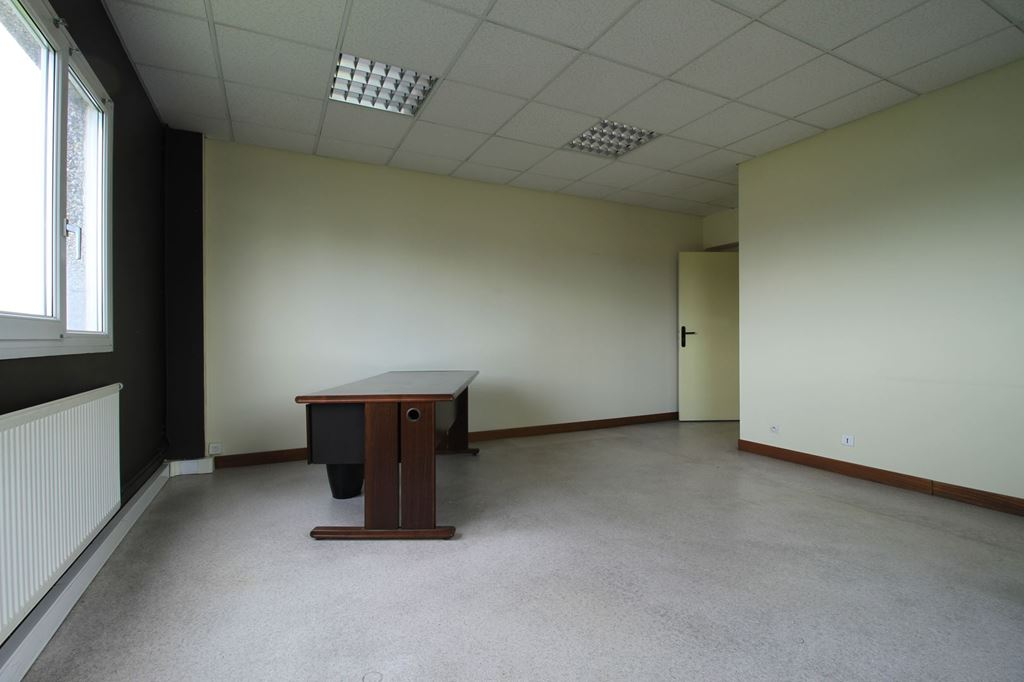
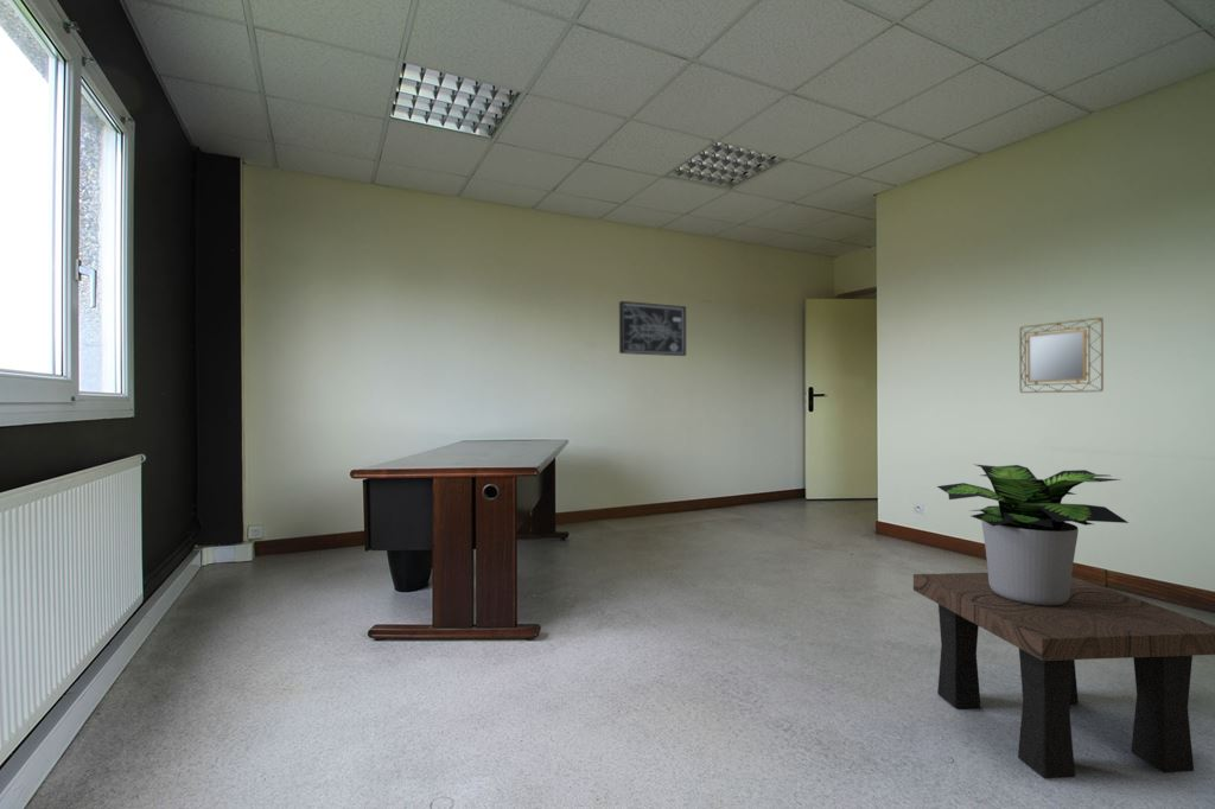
+ potted plant (1025, 535)
+ side table (1050, 663)
+ home mirror (1057, 357)
+ wall art (653, 329)
